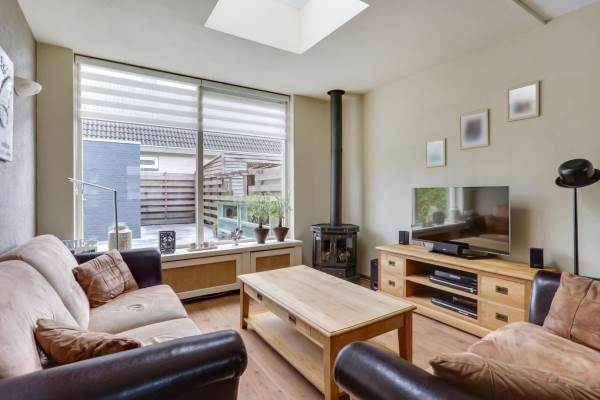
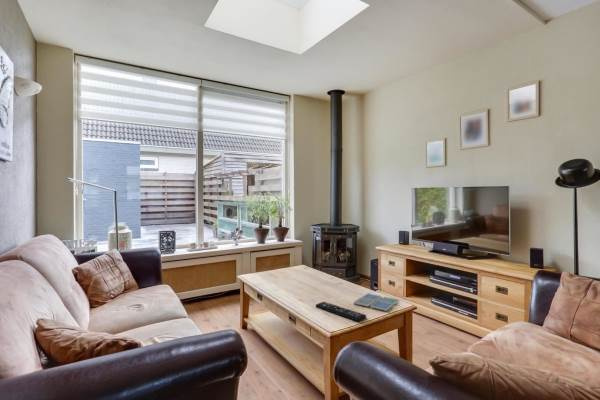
+ drink coaster (376, 300)
+ remote control (339, 310)
